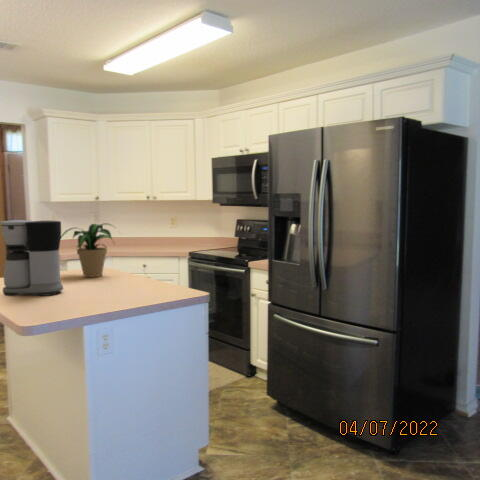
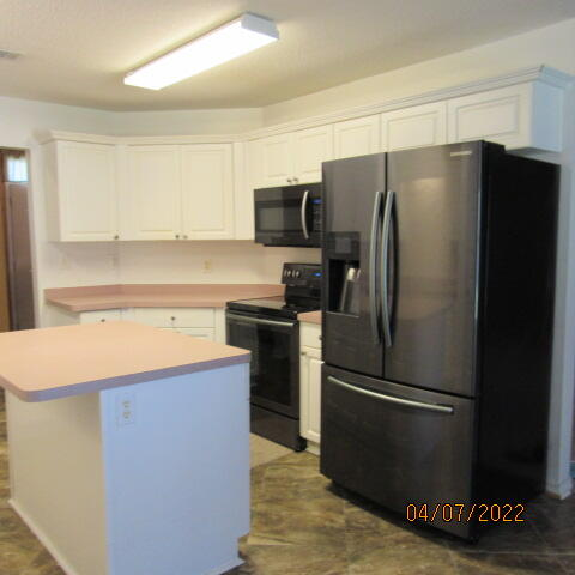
- coffee maker (33, 256)
- potted plant (92, 249)
